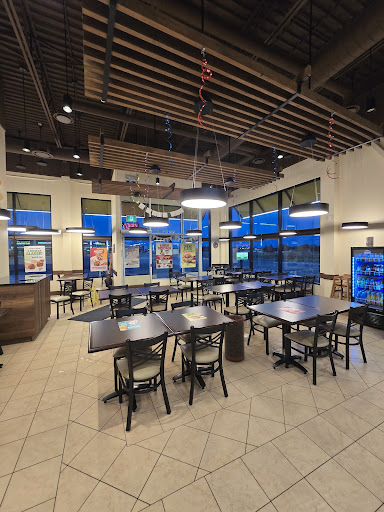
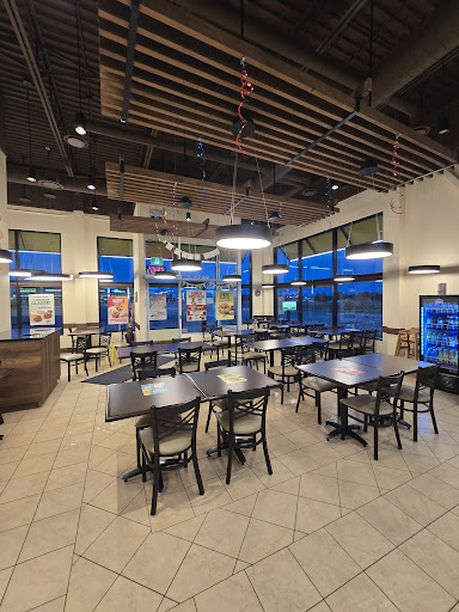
- trash can (234, 337)
